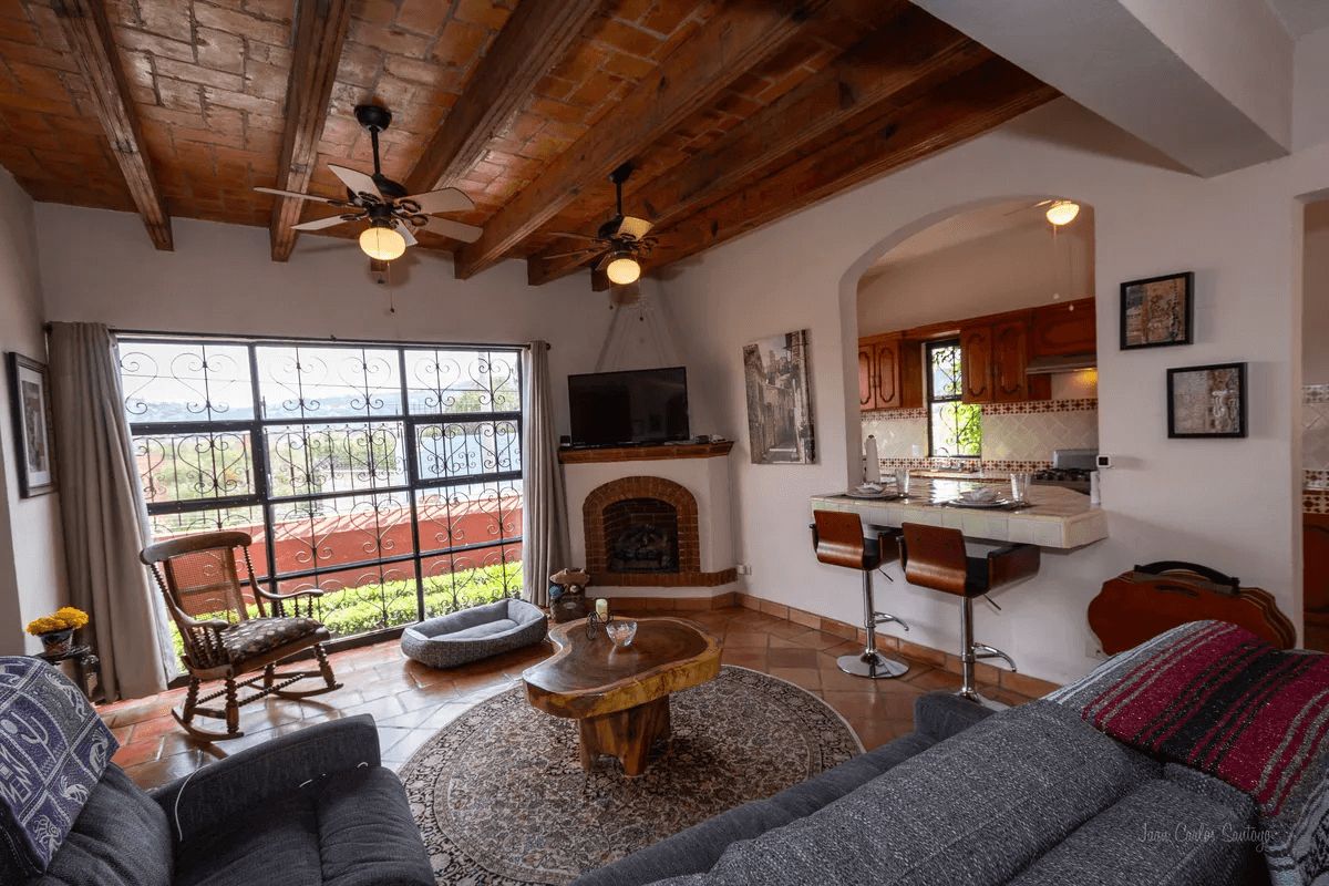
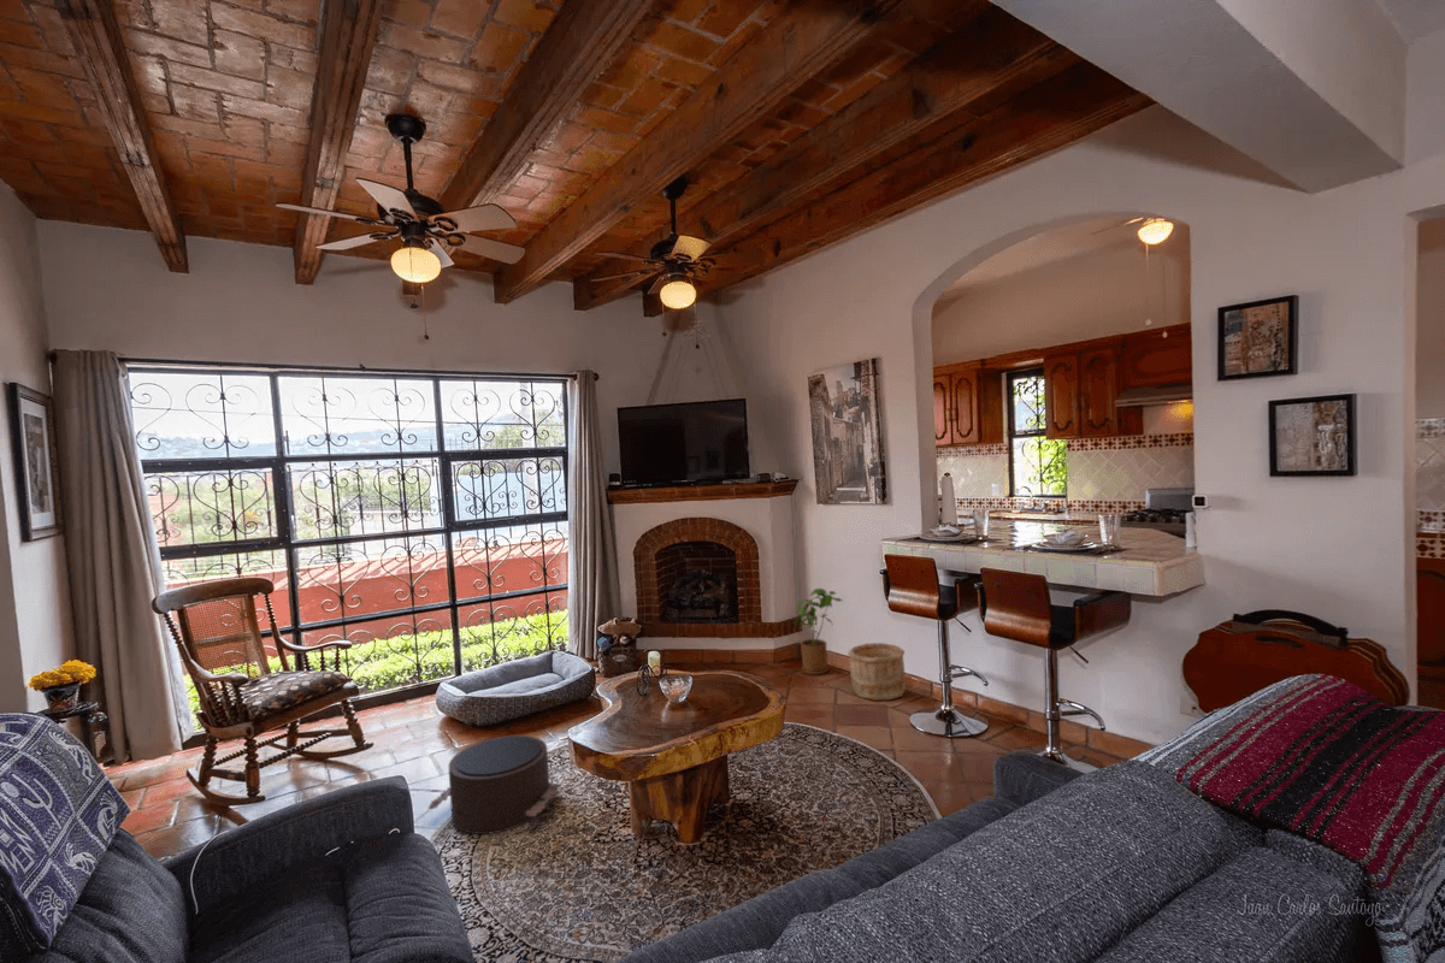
+ wooden bucket (877, 670)
+ pouf (495, 784)
+ house plant (813, 630)
